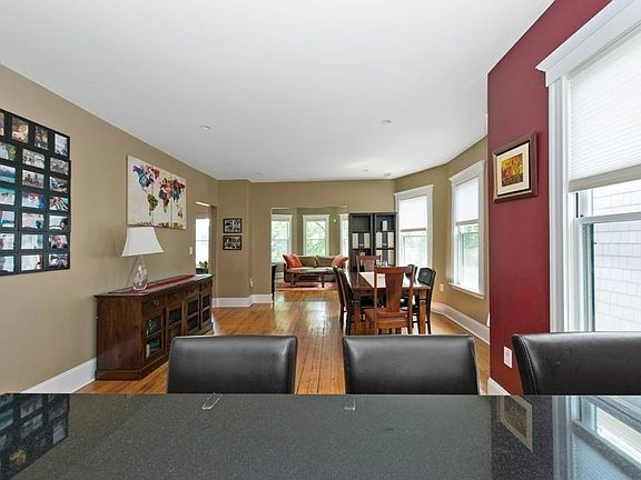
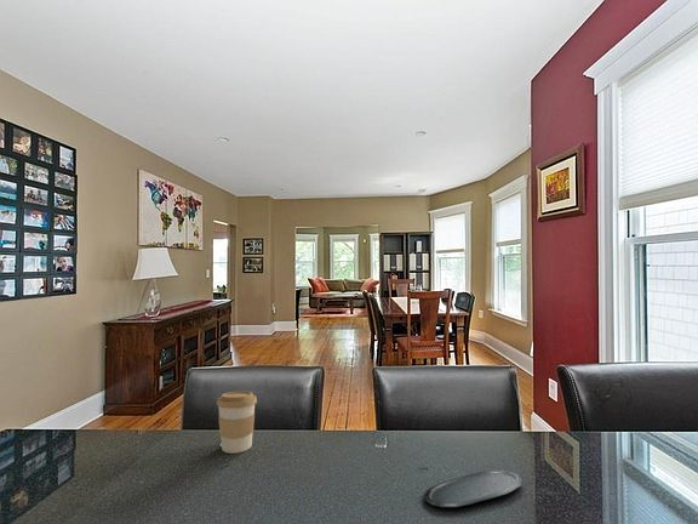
+ oval tray (474, 486)
+ coffee cup (236, 418)
